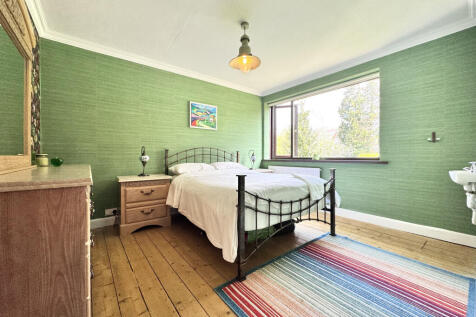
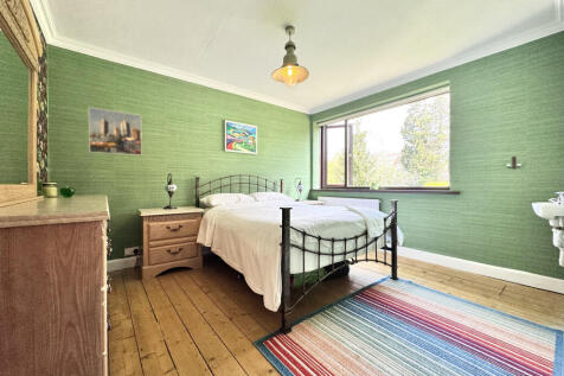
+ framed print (116, 132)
